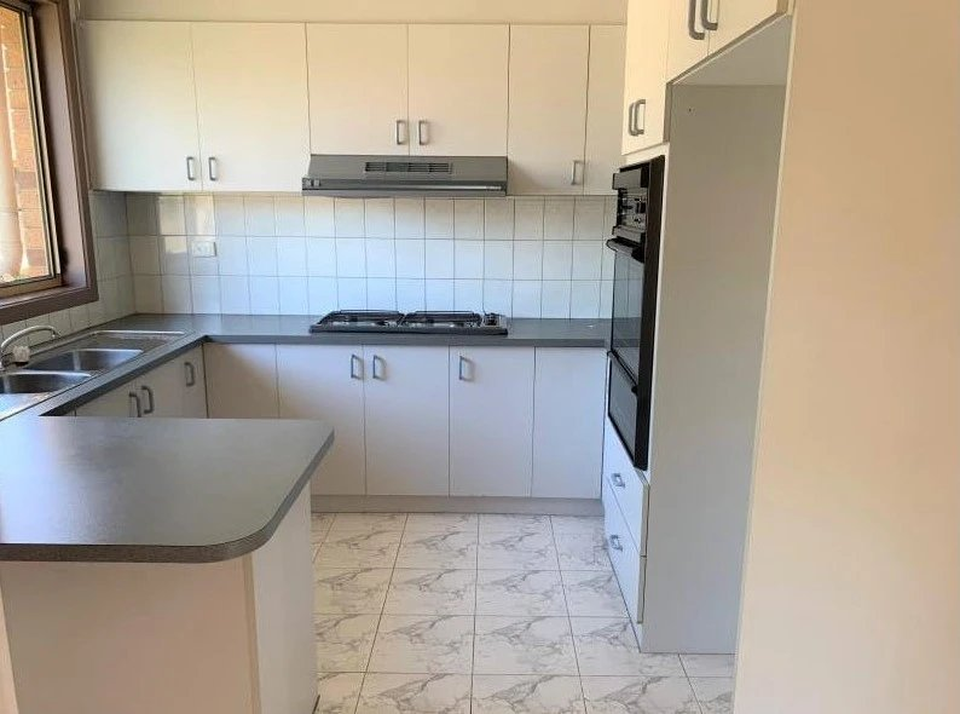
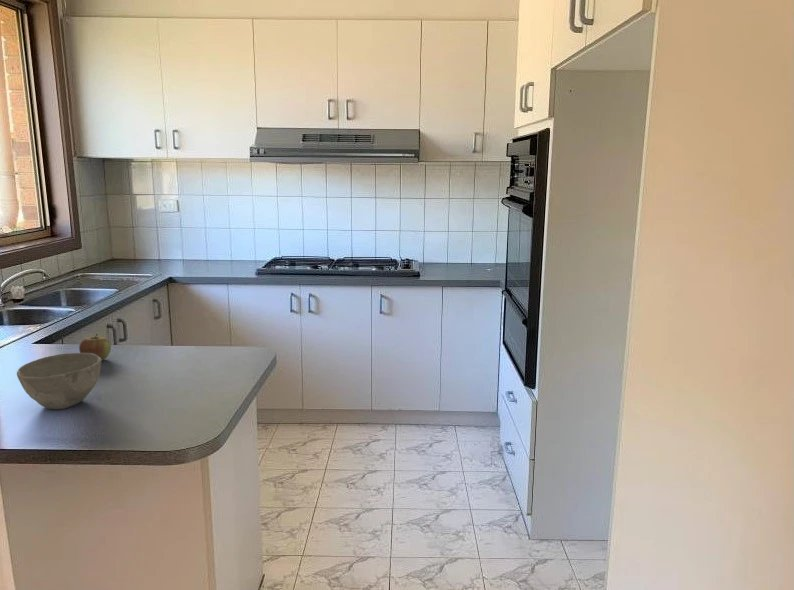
+ bowl (62, 383)
+ apple (95, 346)
